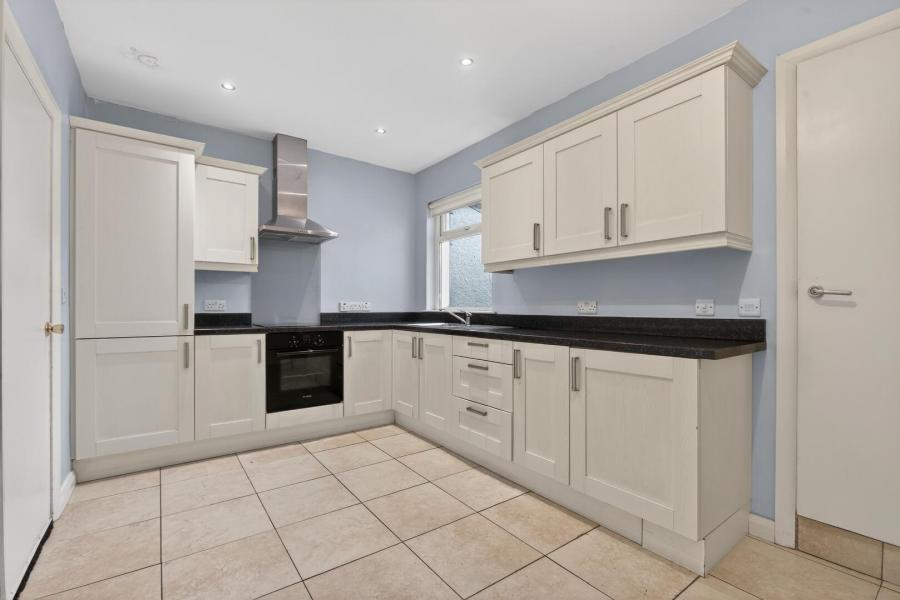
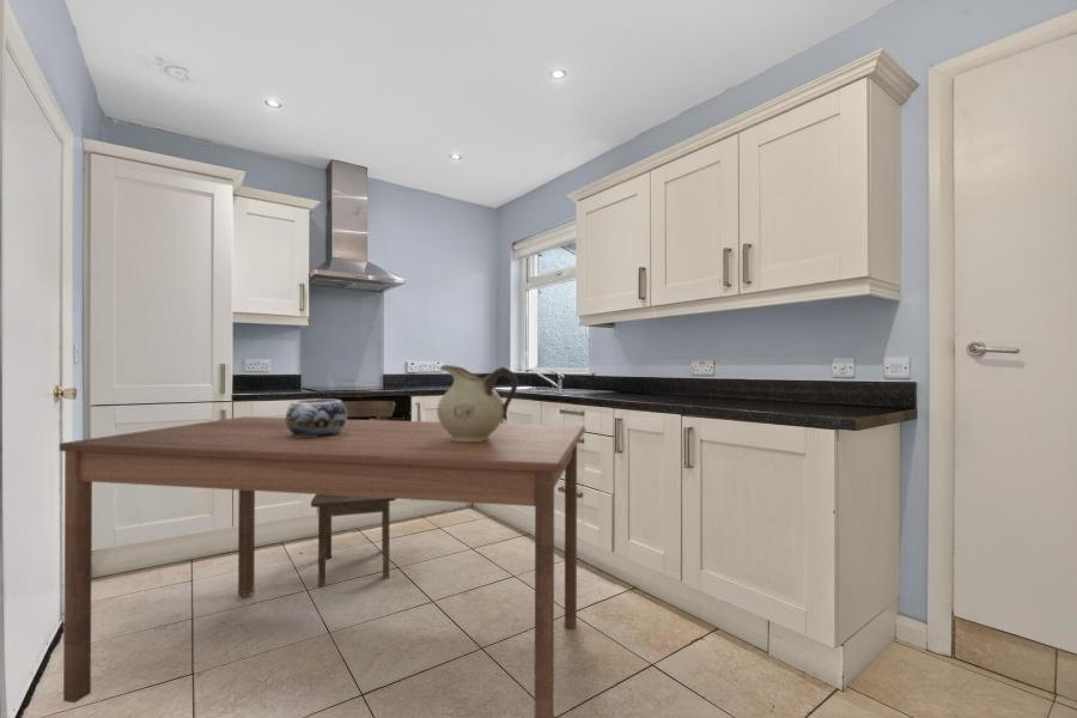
+ dining chair (355, 497)
+ dining table (354, 495)
+ decorative bowl (316, 416)
+ pitcher (471, 401)
